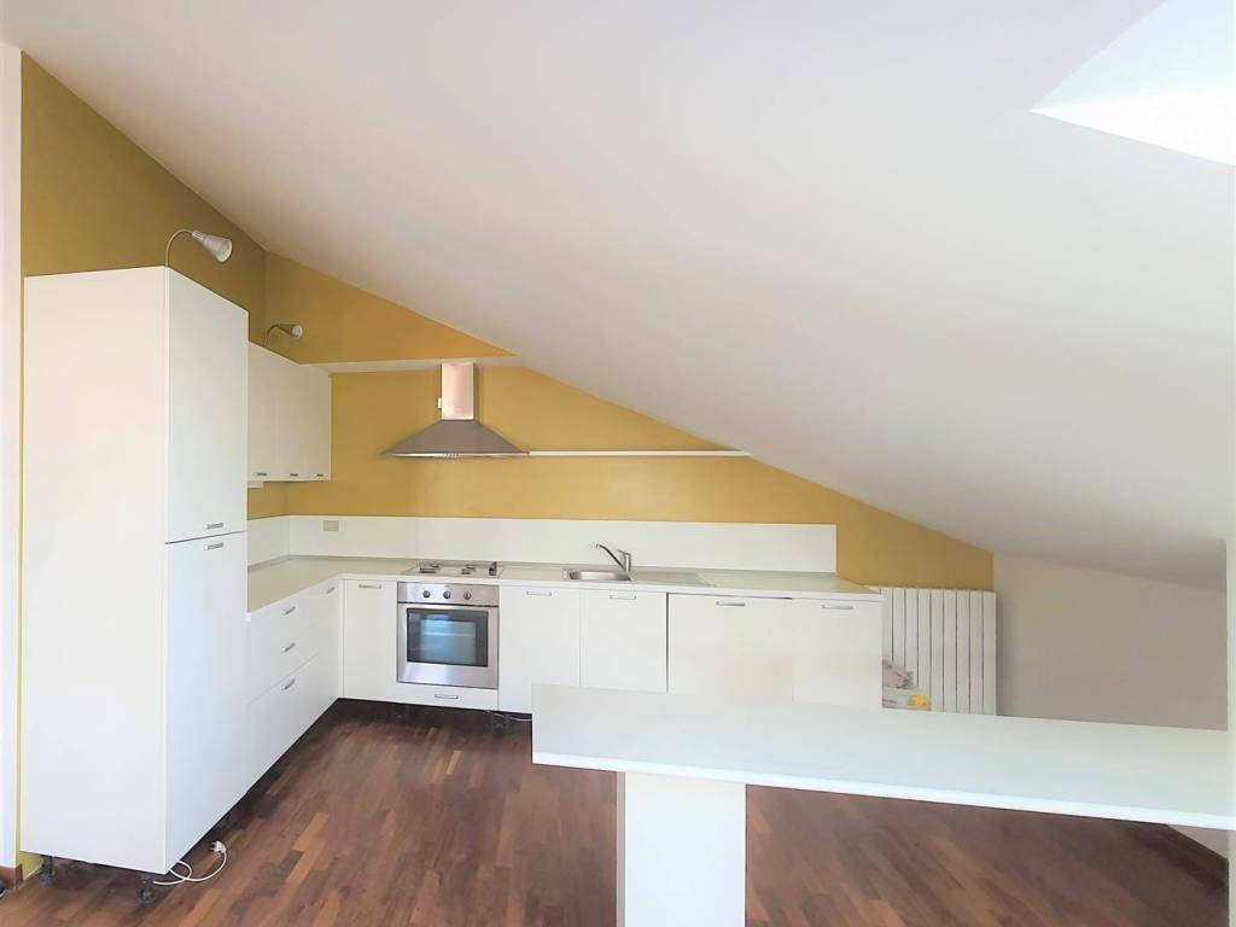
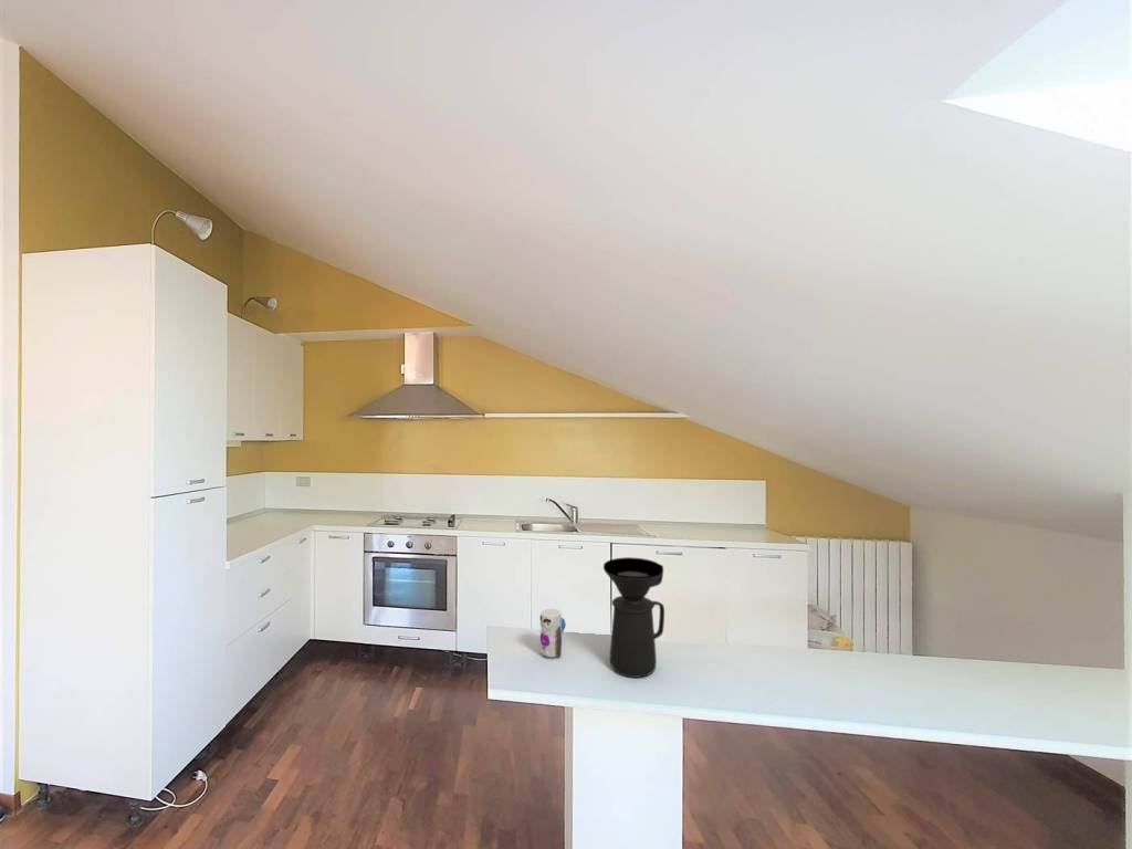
+ toy (554, 631)
+ coffee maker (632, 616)
